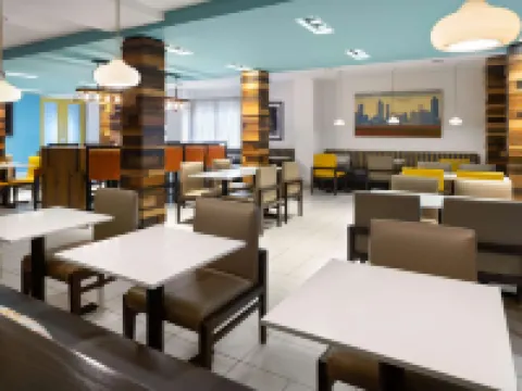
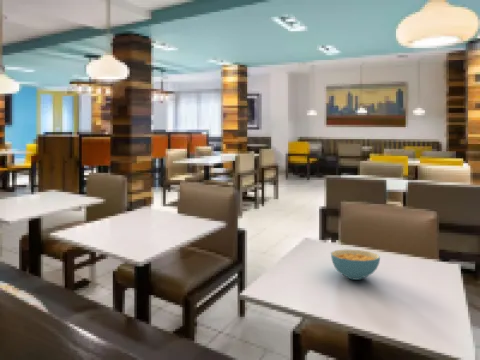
+ cereal bowl (354, 266)
